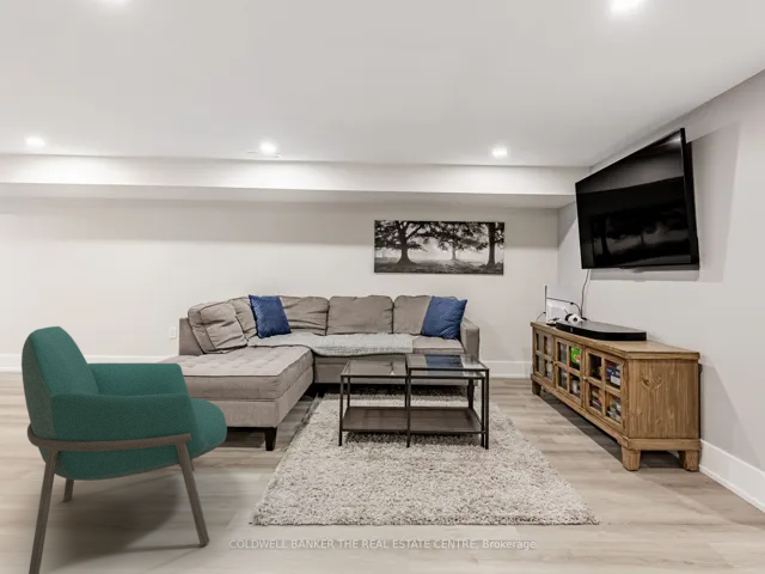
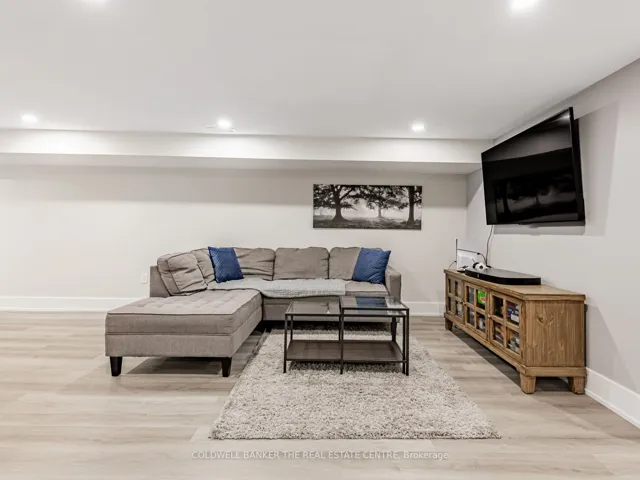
- armchair (135, 421)
